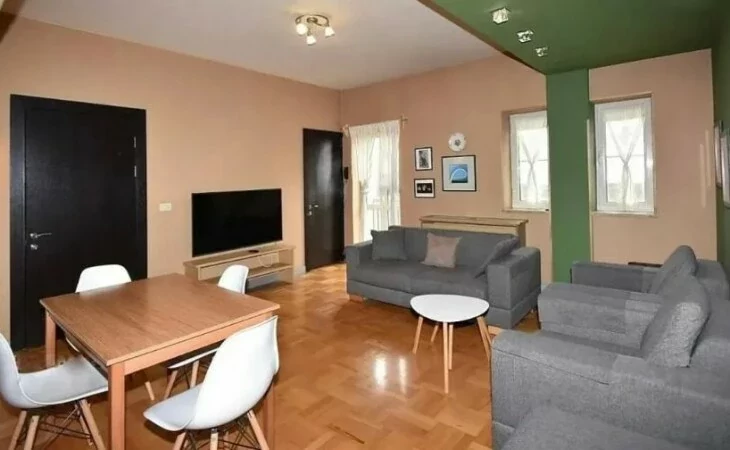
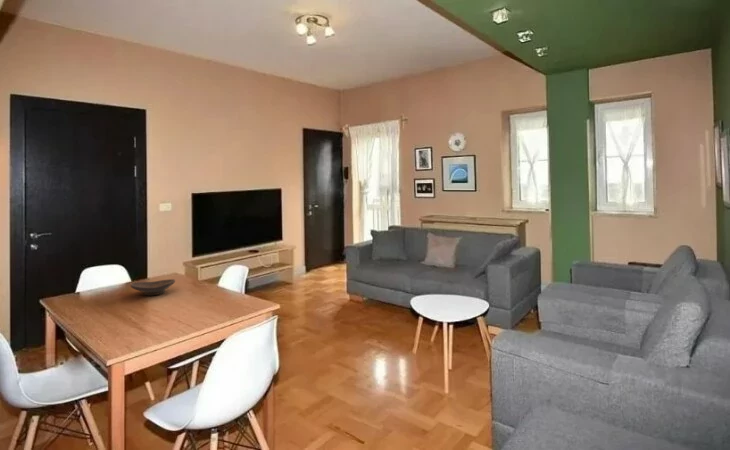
+ decorative bowl (153, 287)
